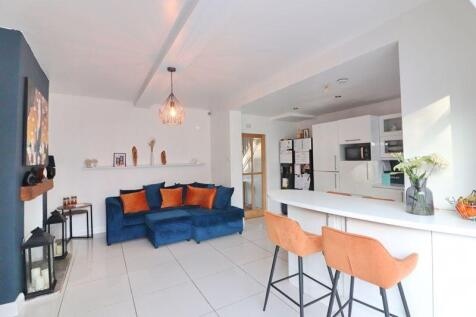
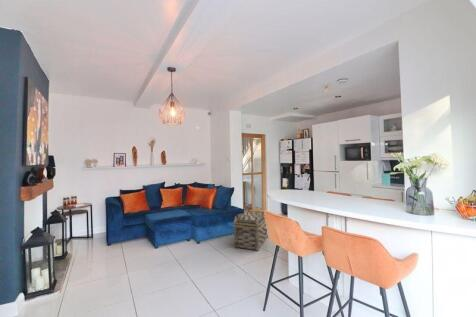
+ basket (251, 227)
